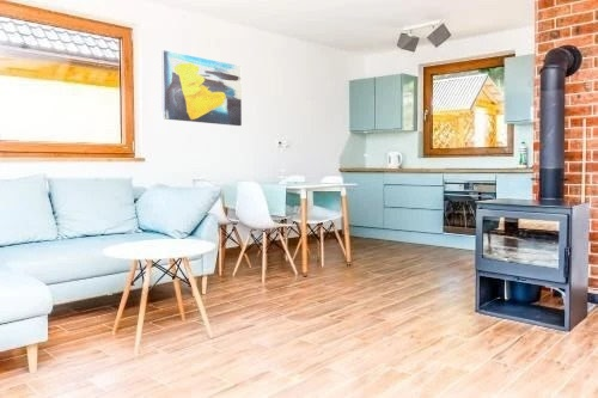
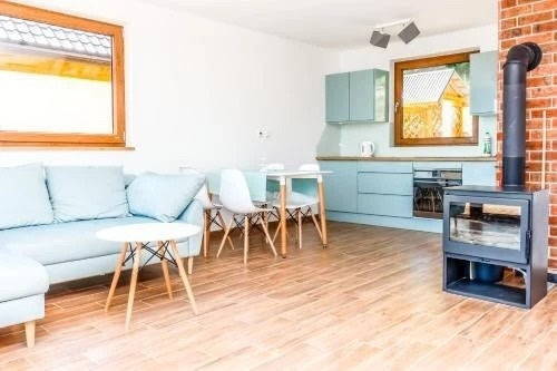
- wall art (203, 90)
